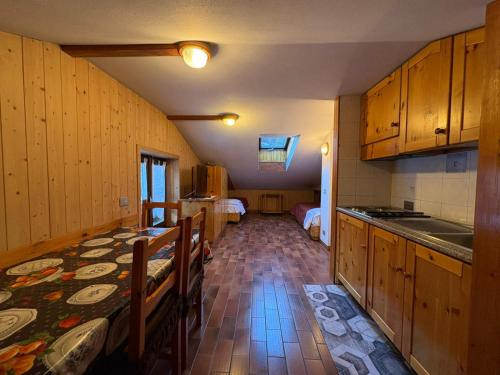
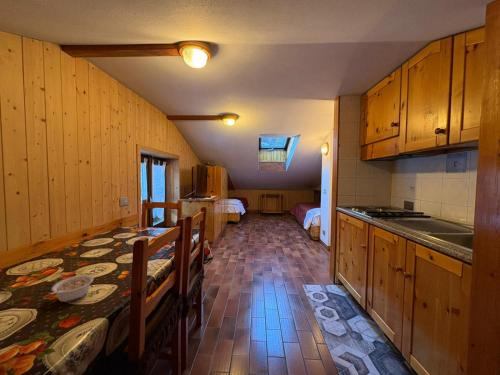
+ legume (73, 288)
